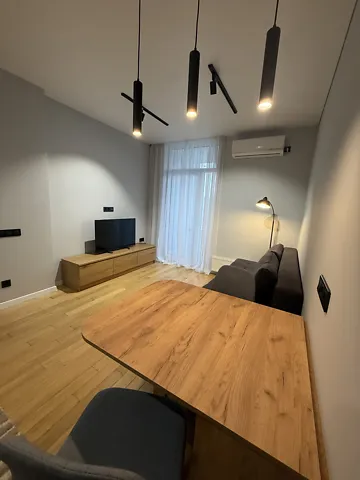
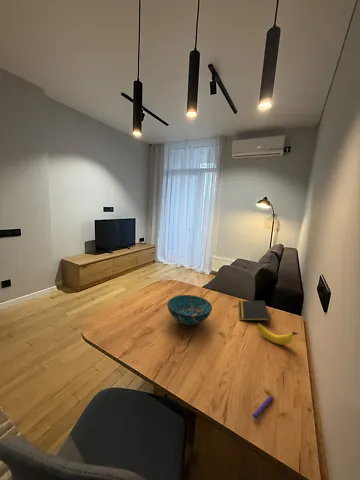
+ notepad (252, 309)
+ banana (274, 334)
+ decorative bowl (189, 312)
+ pen (263, 405)
